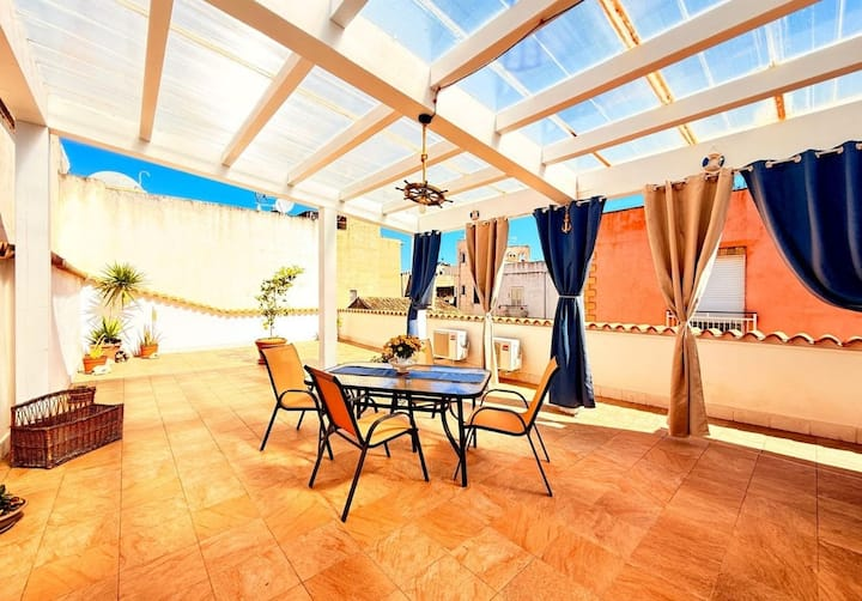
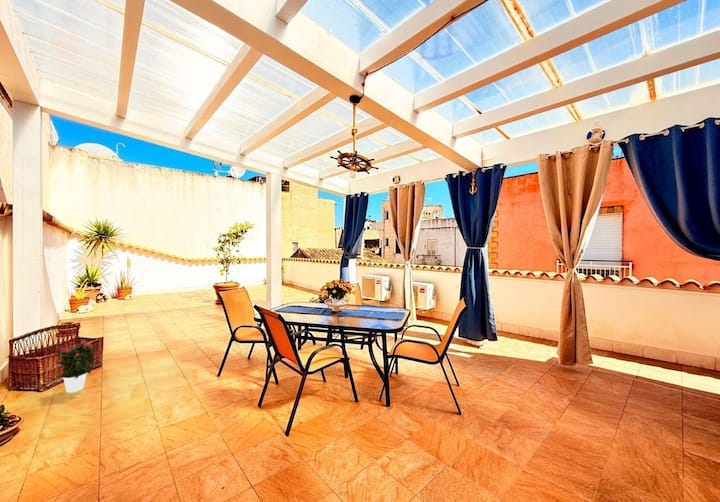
+ potted flower (76, 366)
